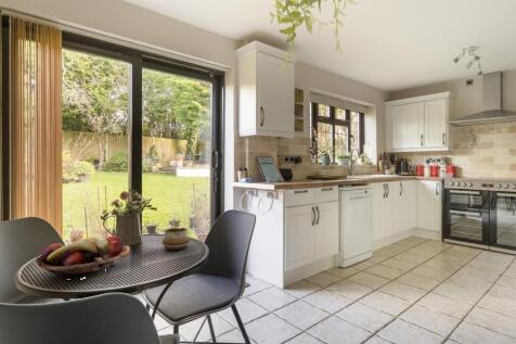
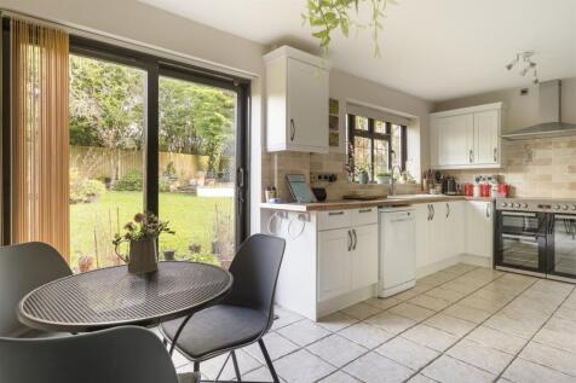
- fruit basket (88, 253)
- decorative bowl (176, 239)
